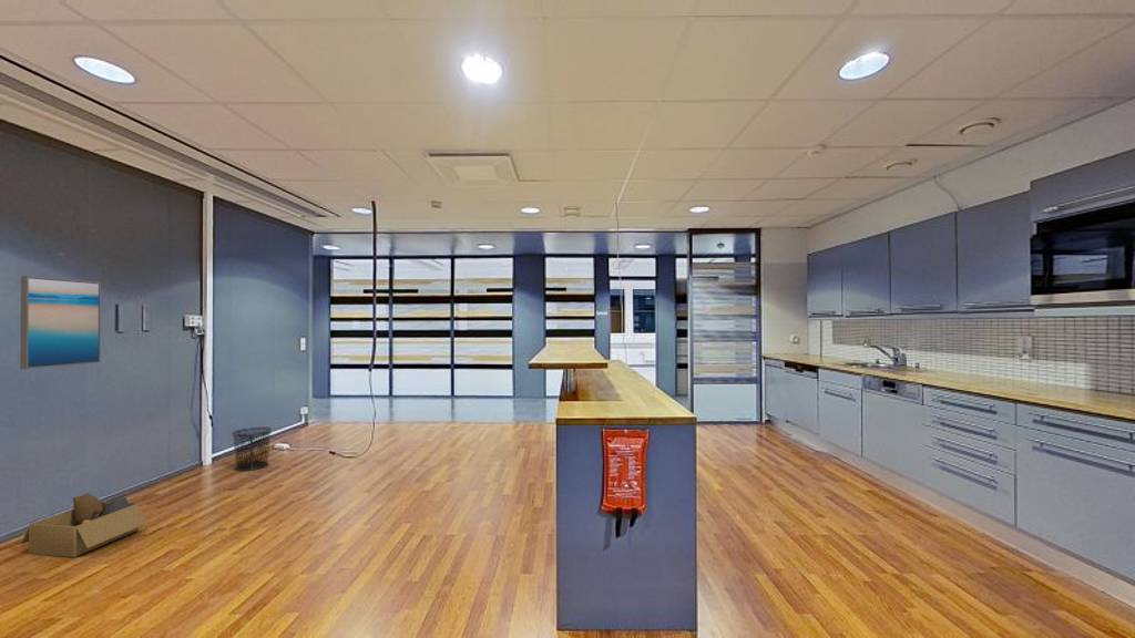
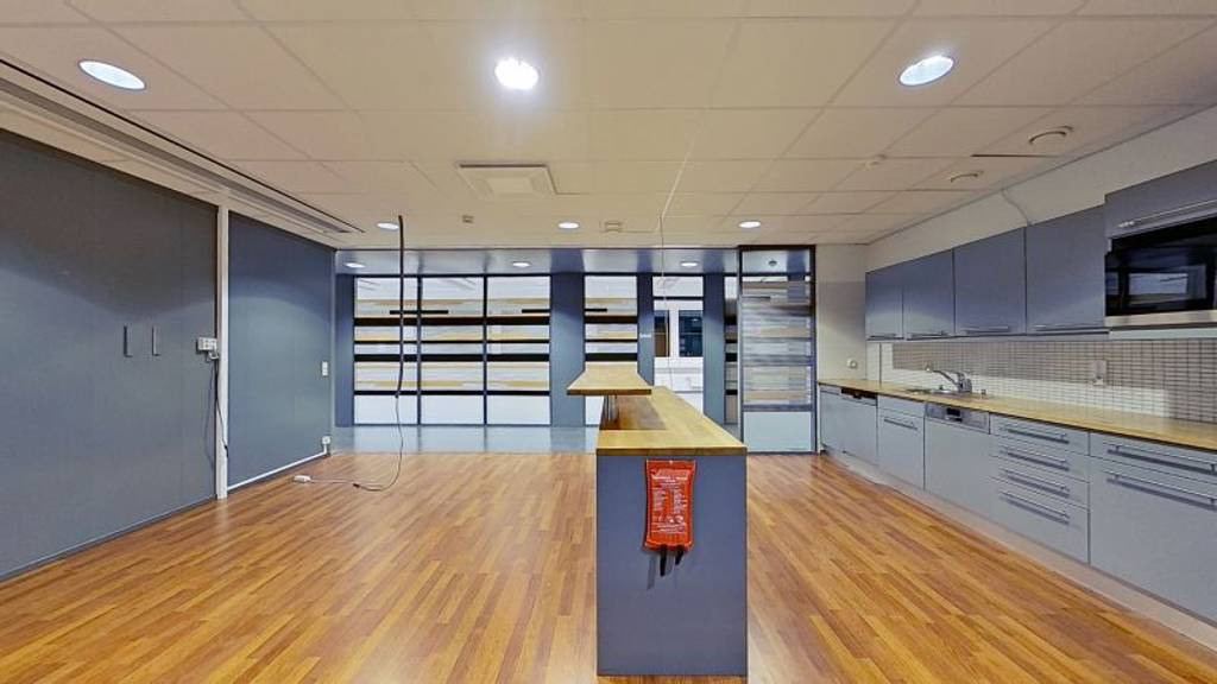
- waste bin (252, 449)
- cardboard box (86, 521)
- wall art (63, 322)
